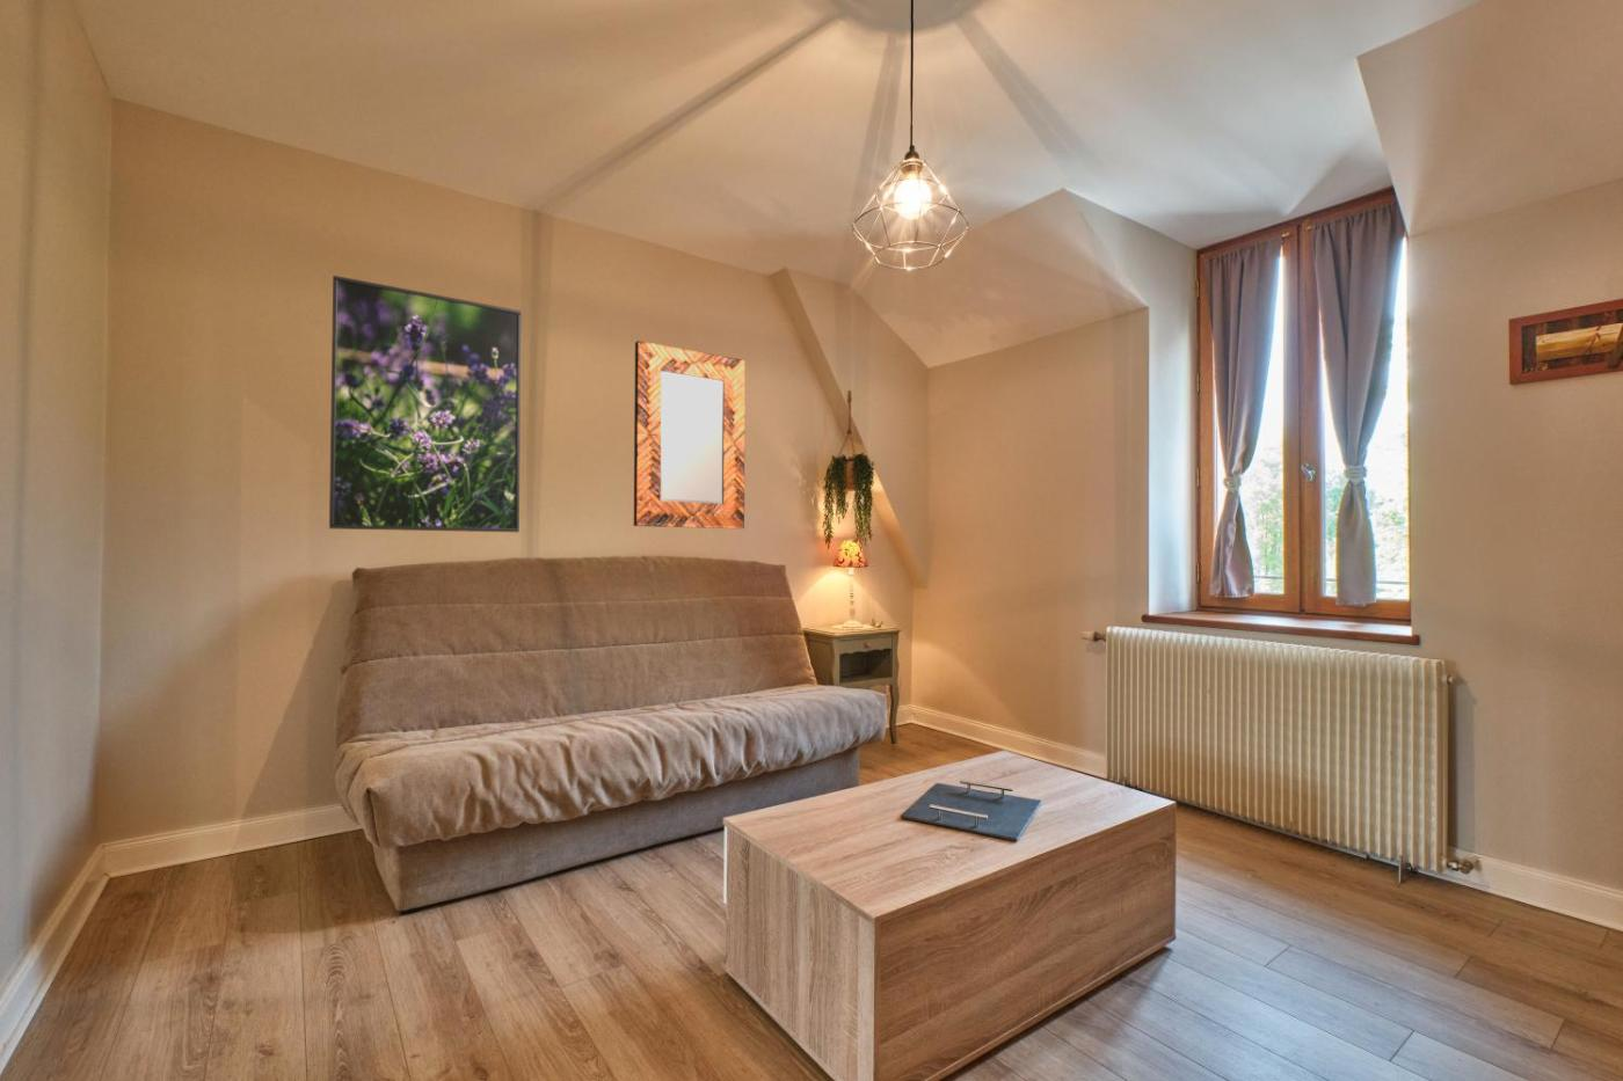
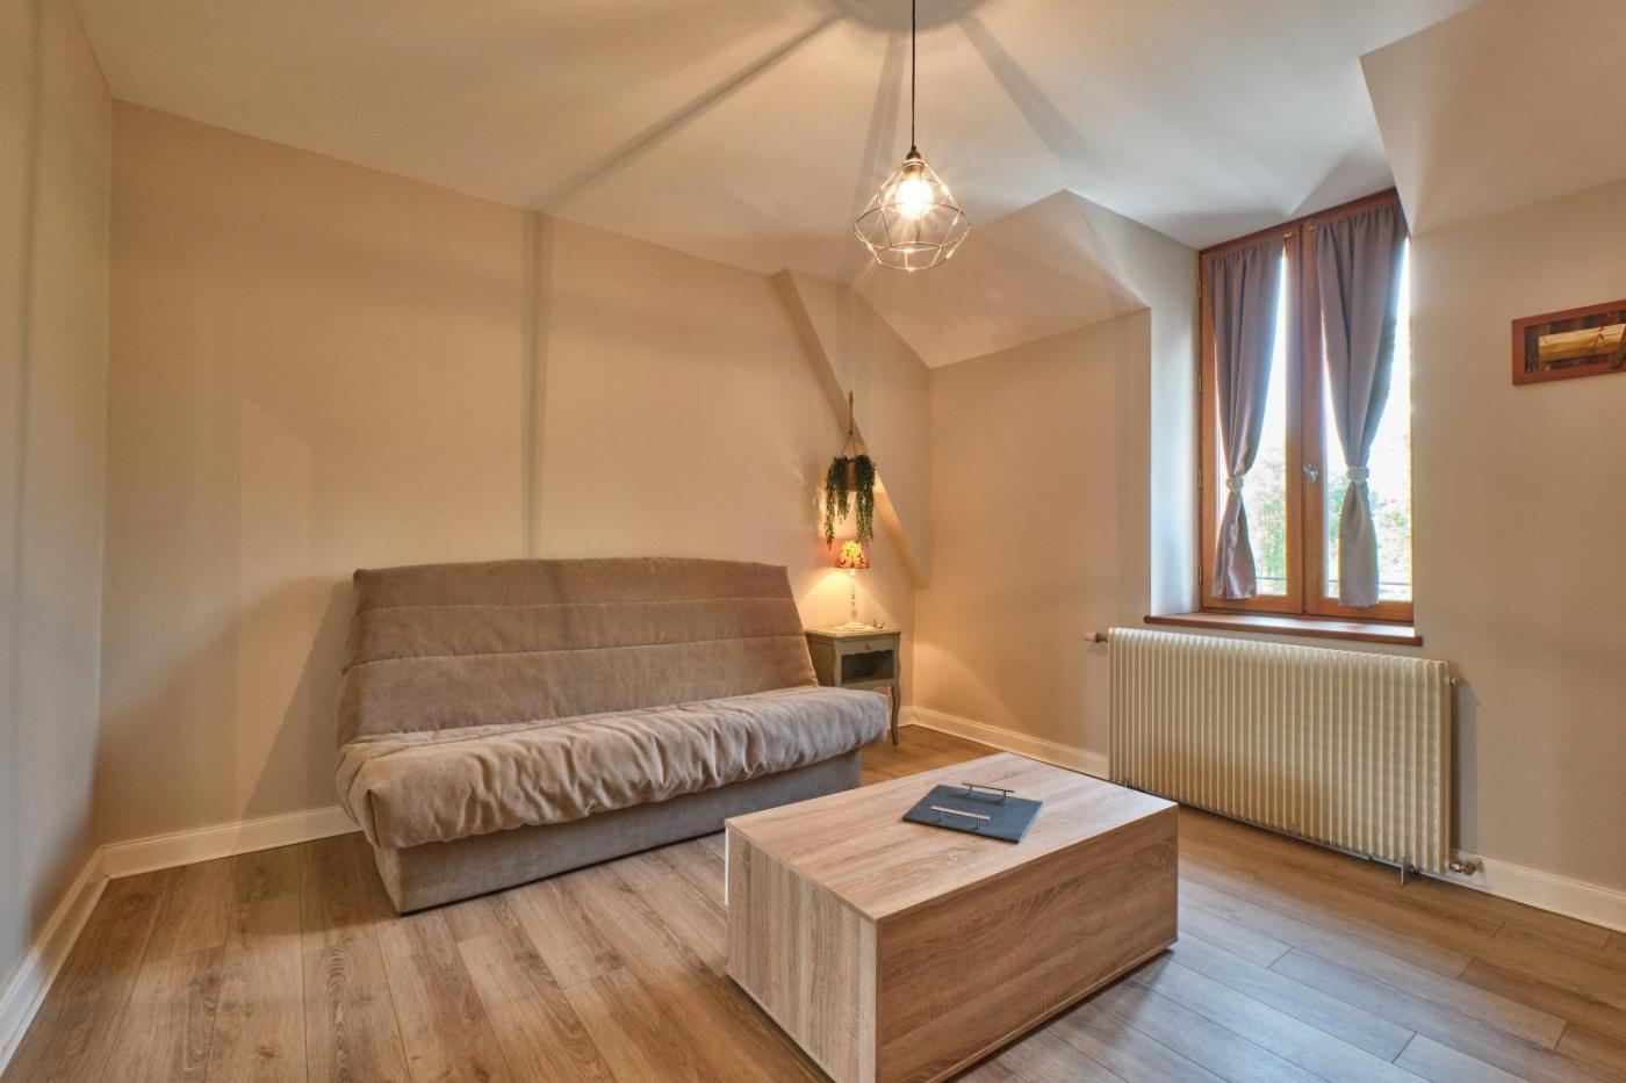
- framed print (431, 411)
- home mirror (691, 439)
